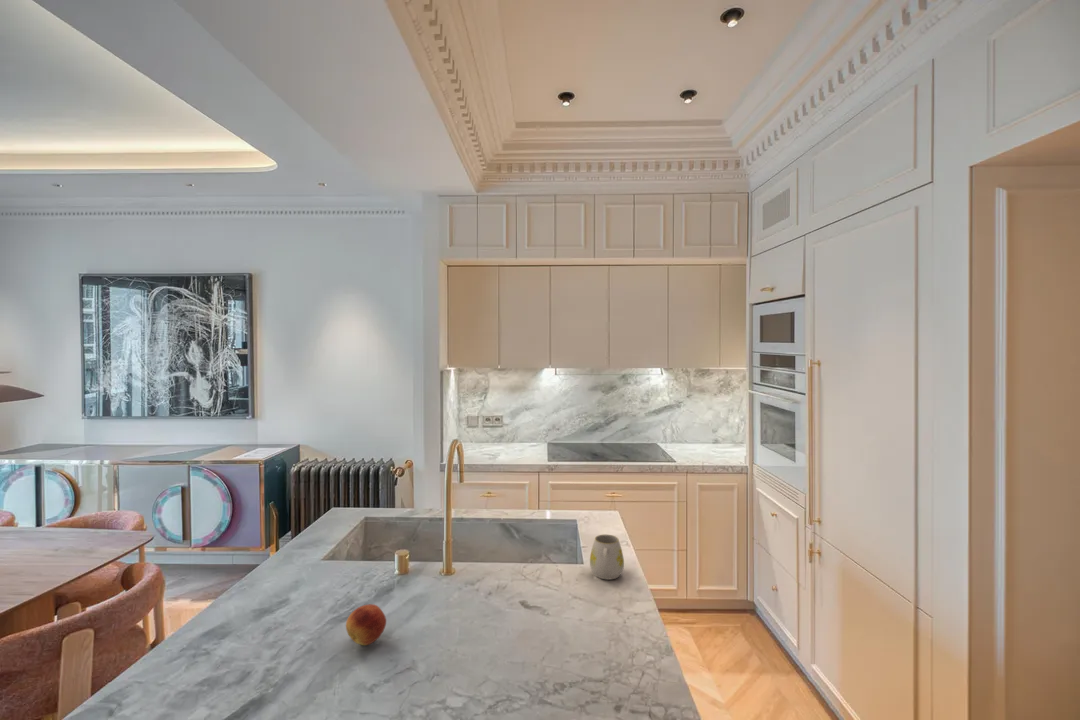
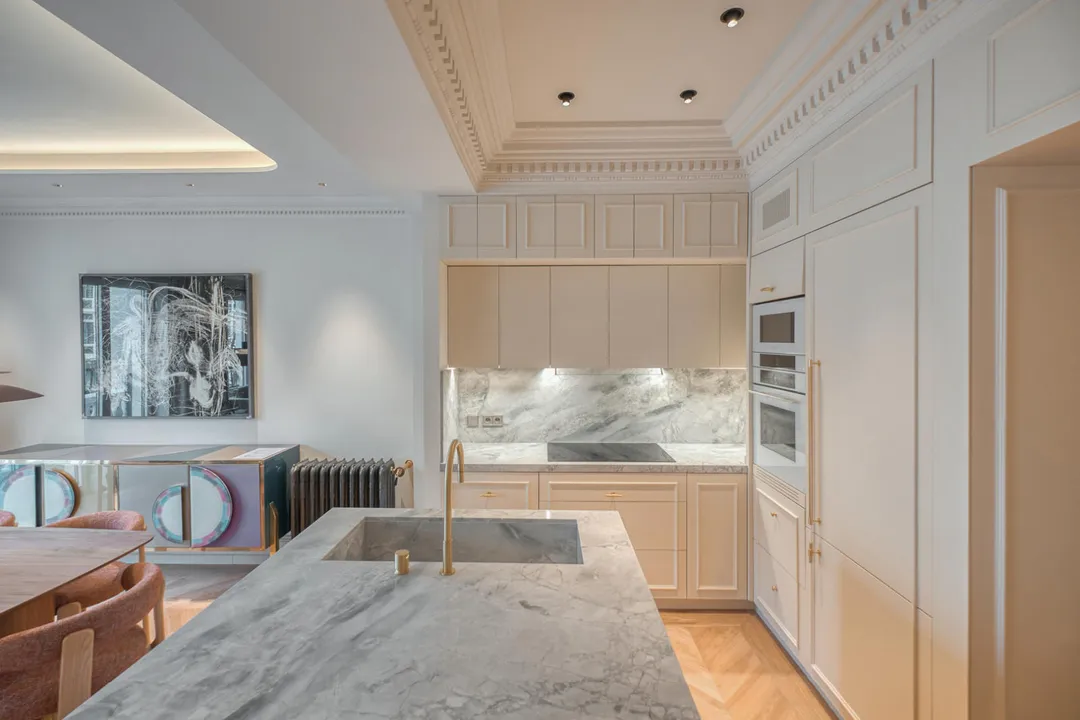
- fruit (366, 624)
- mug (606, 558)
